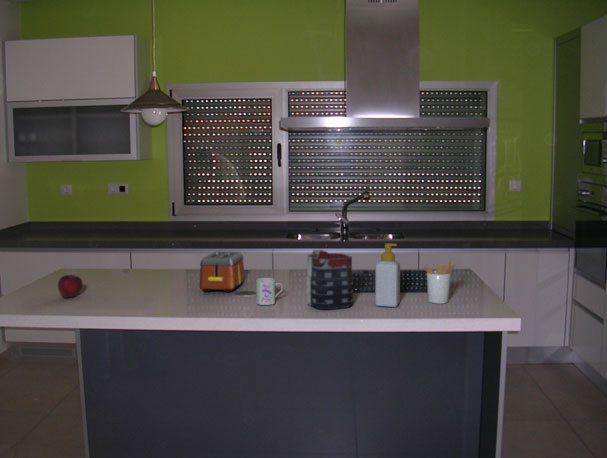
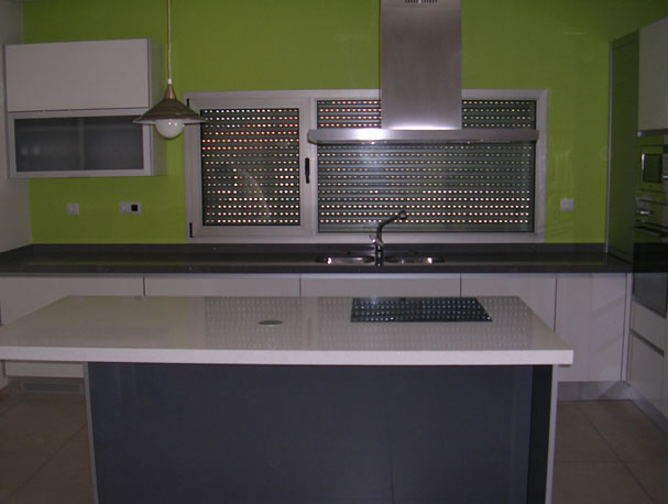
- mug (269, 291)
- fruit (70, 286)
- utensil holder (440, 281)
- toaster (222, 271)
- mug (325, 277)
- soap bottle (387, 274)
